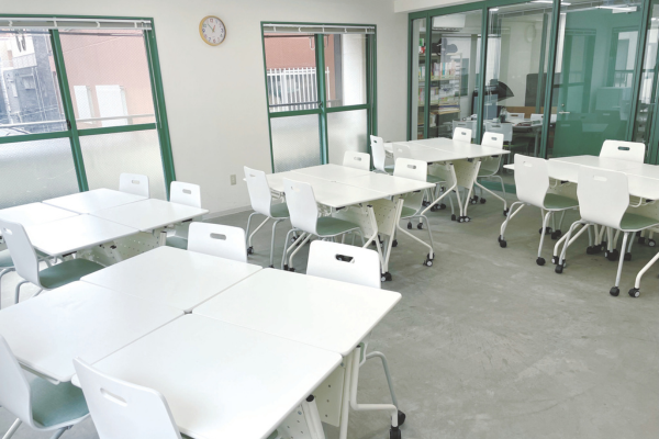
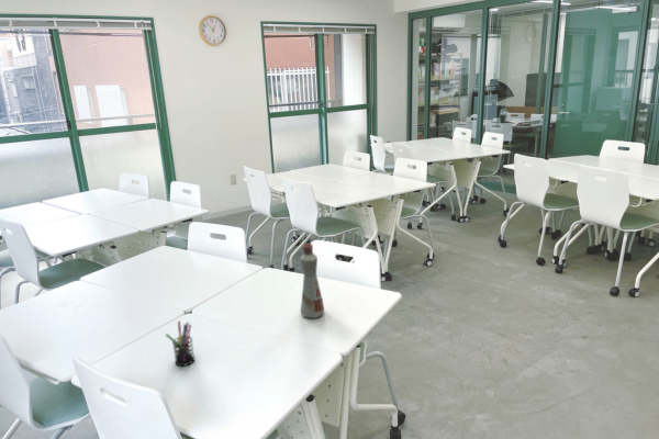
+ bottle (310, 279)
+ pen holder (180, 342)
